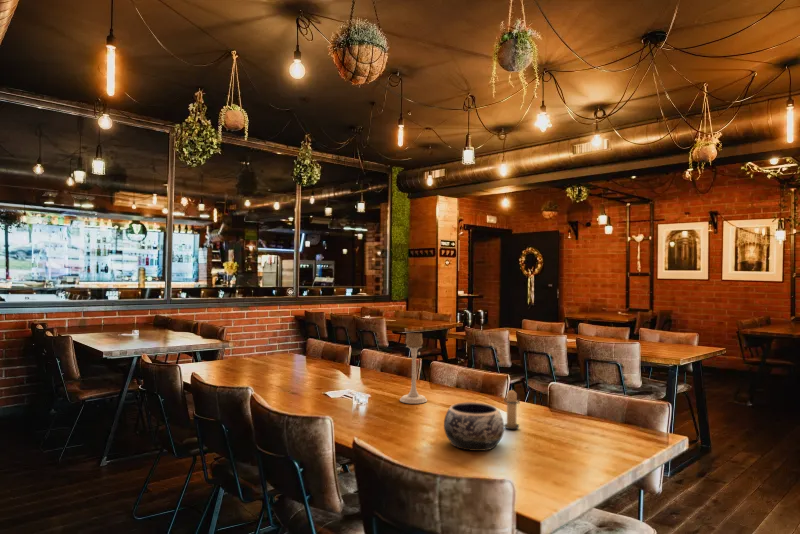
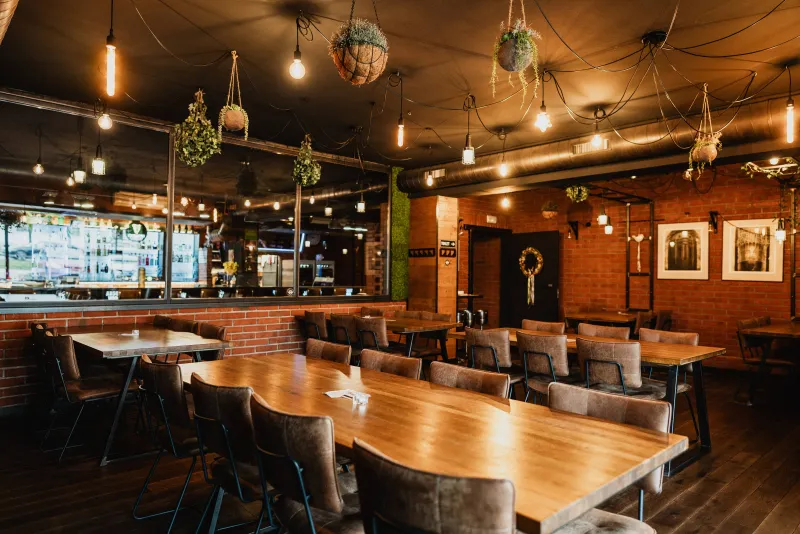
- candle (511, 407)
- decorative bowl (473, 425)
- candle holder (413, 366)
